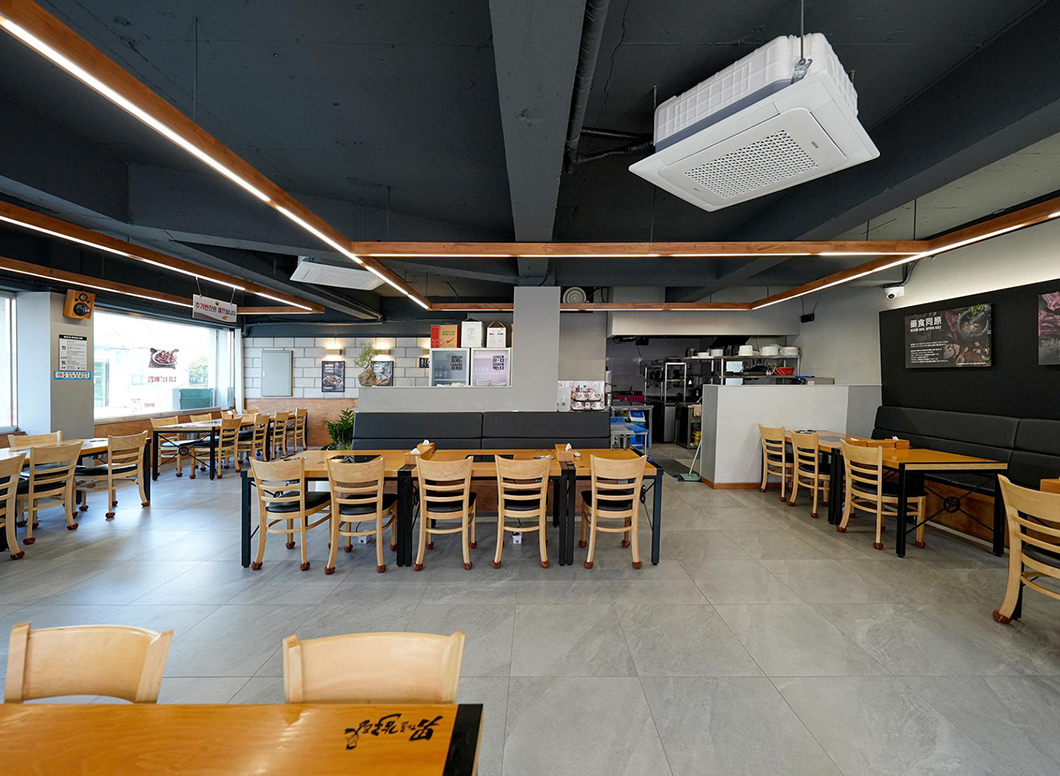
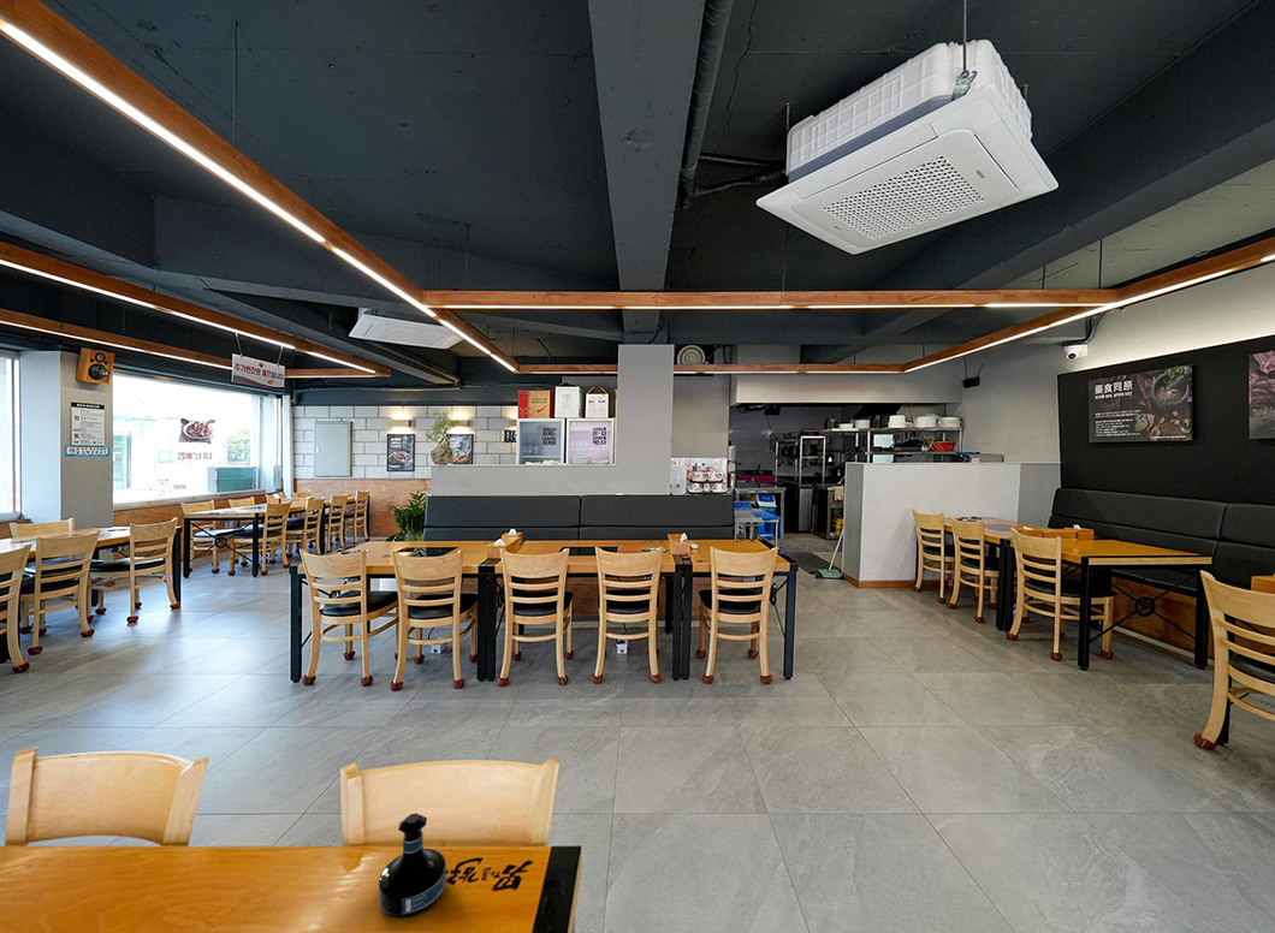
+ tequila bottle (413, 856)
